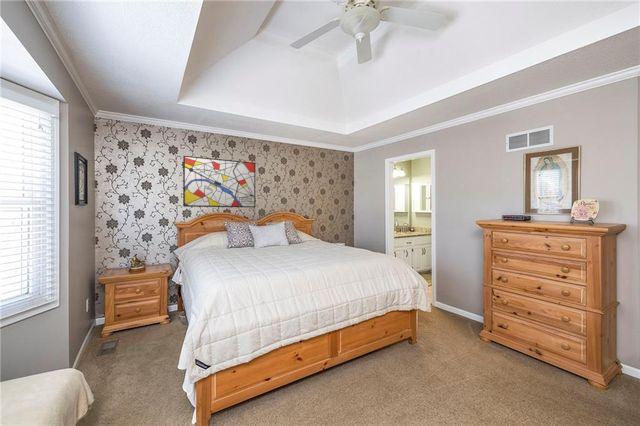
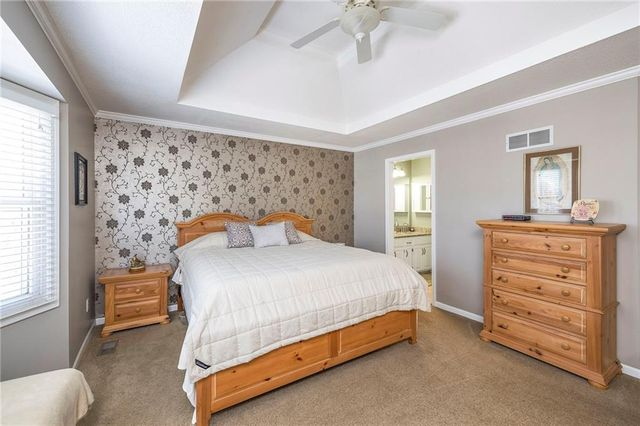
- wall art (221, 183)
